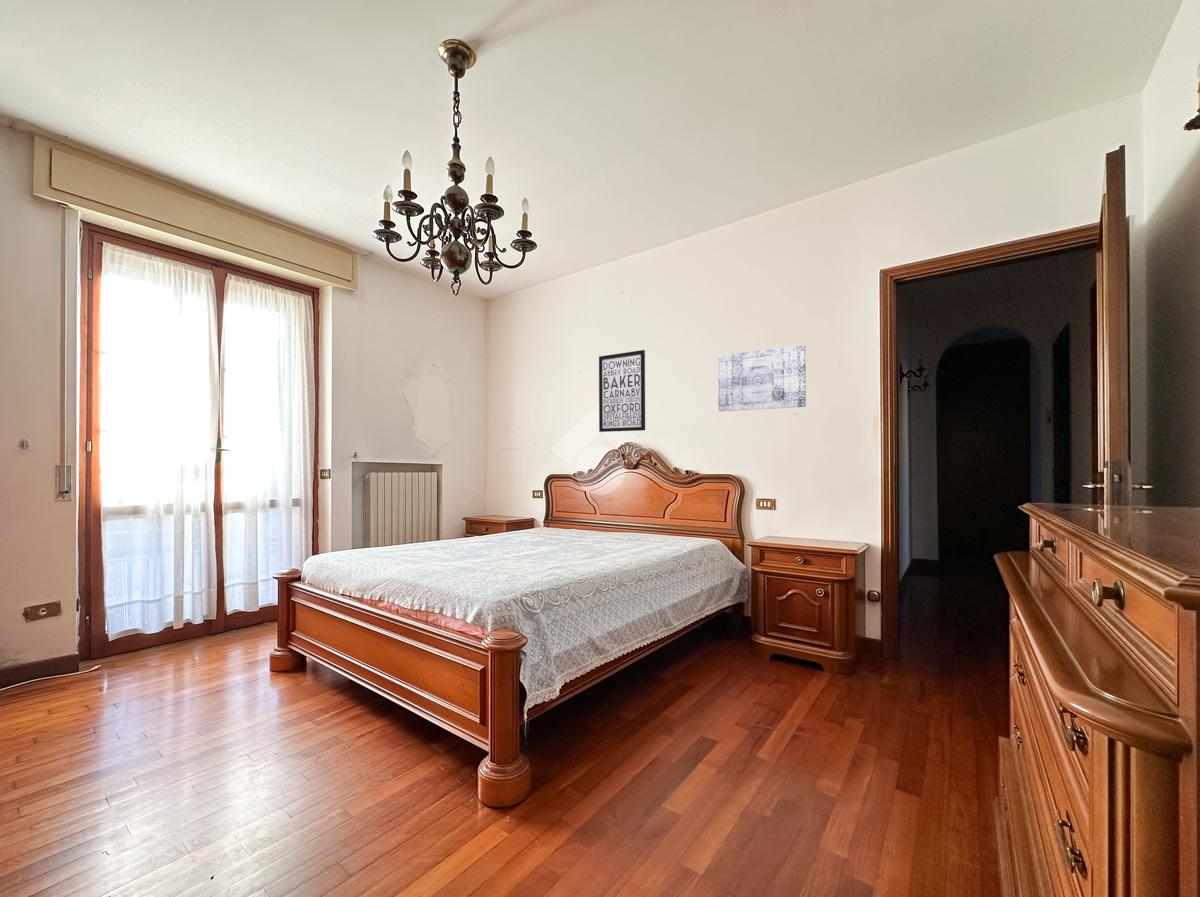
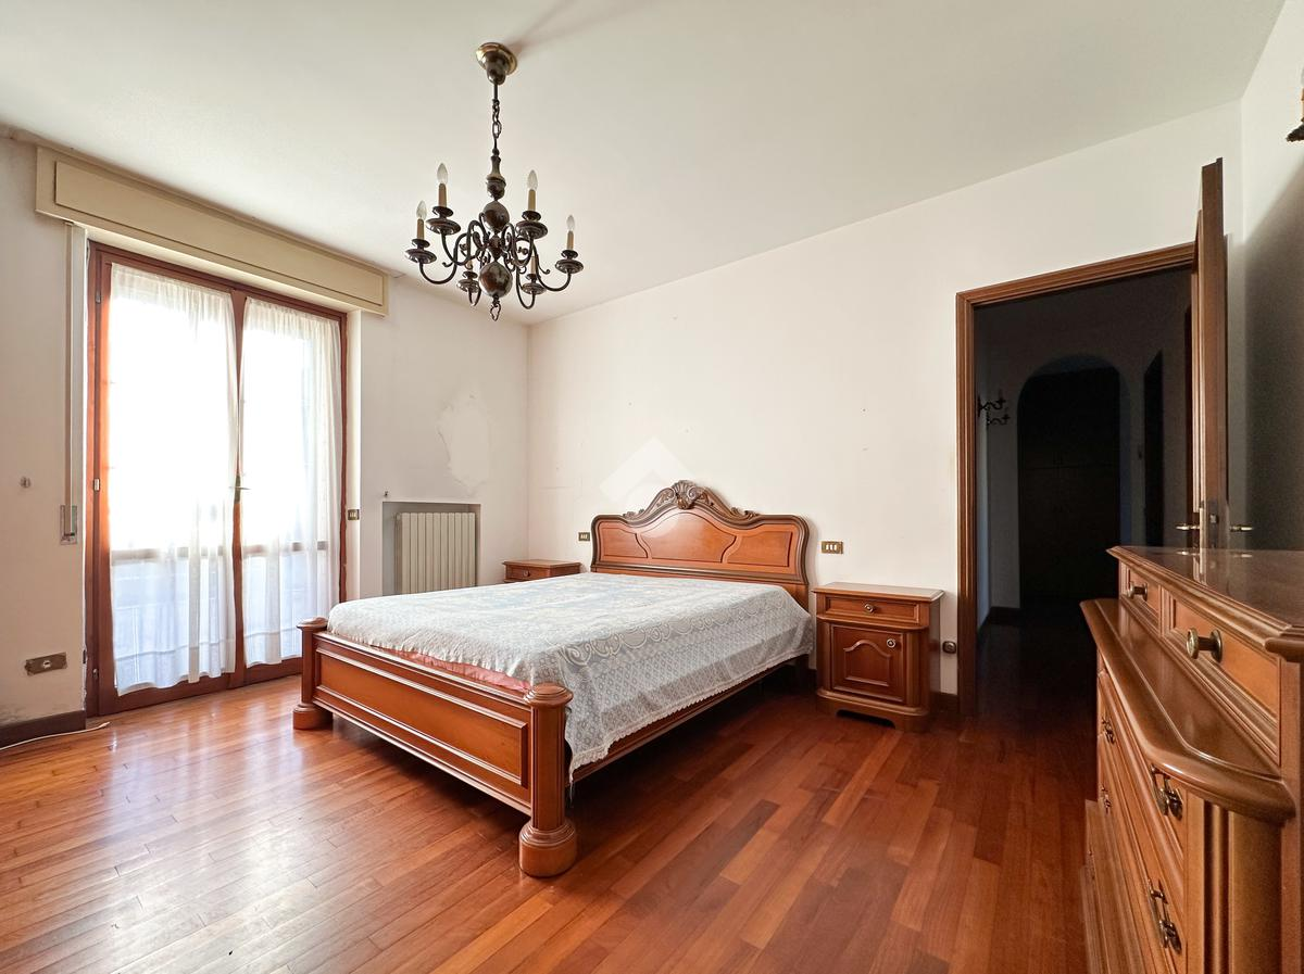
- wall art (621, 392)
- wall art (759, 380)
